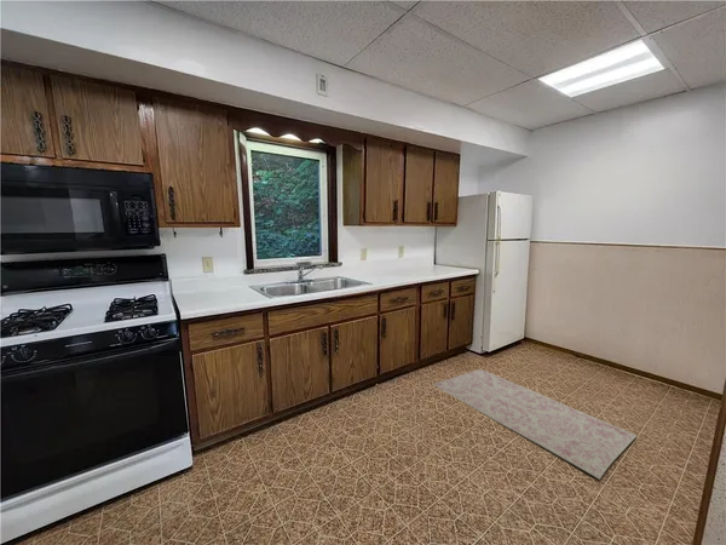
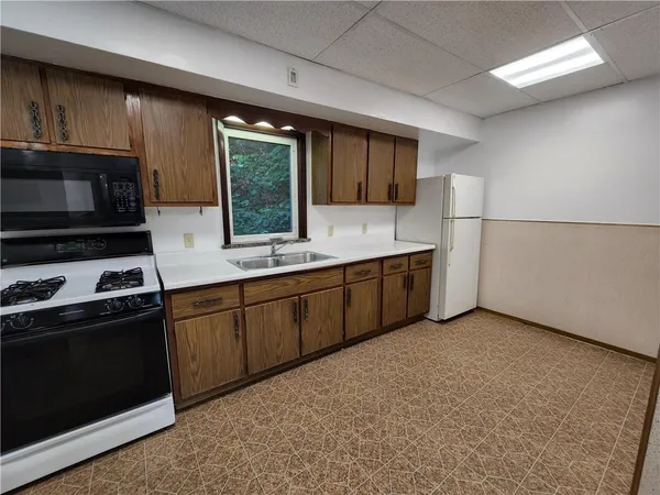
- rug (518, 406)
